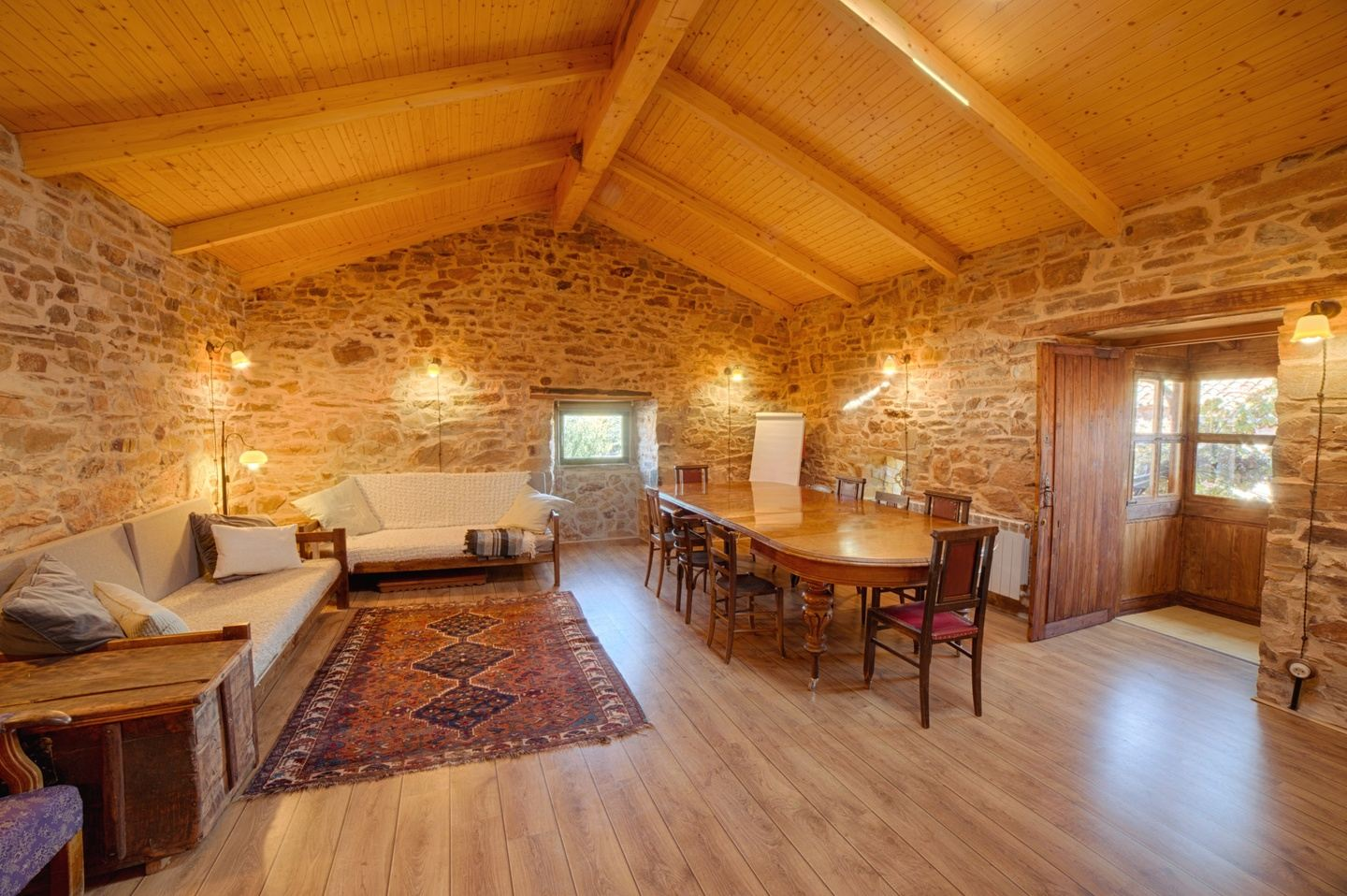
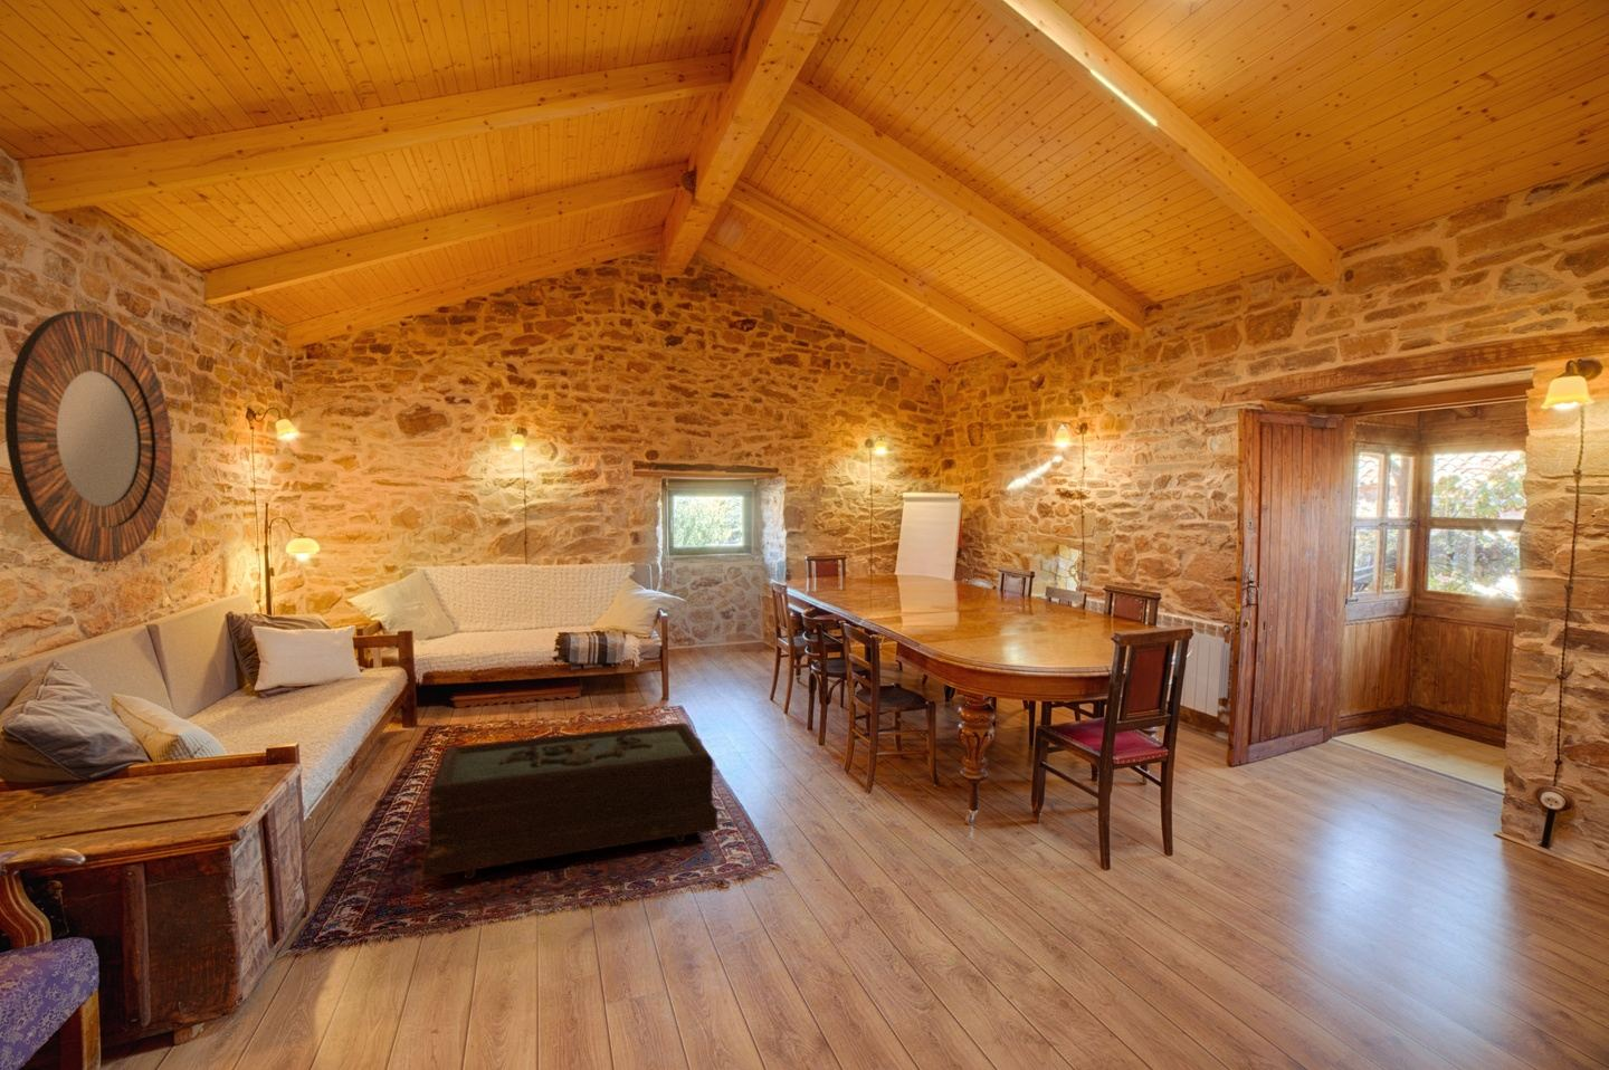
+ home mirror (102, 439)
+ coffee table (577, 792)
